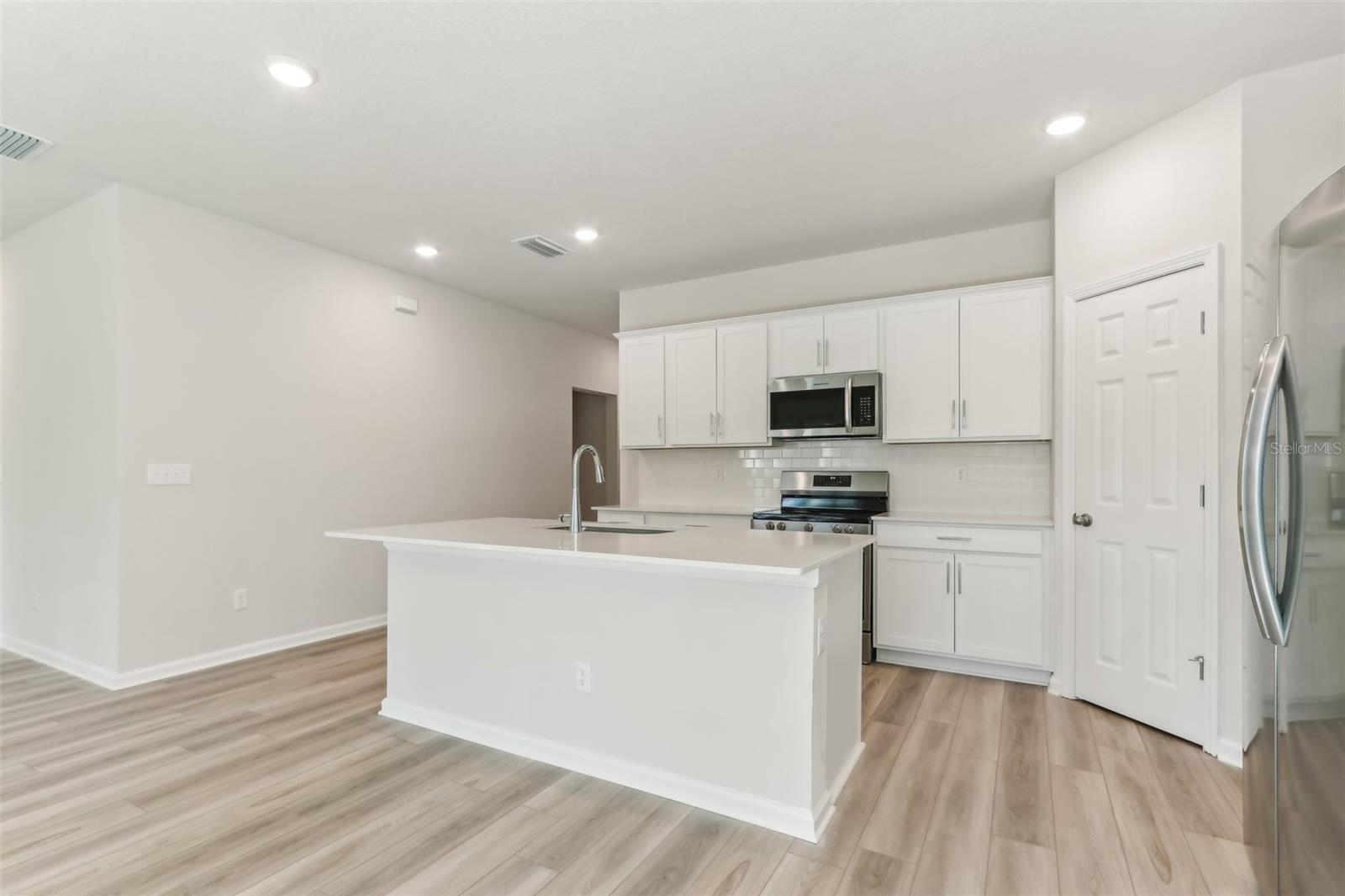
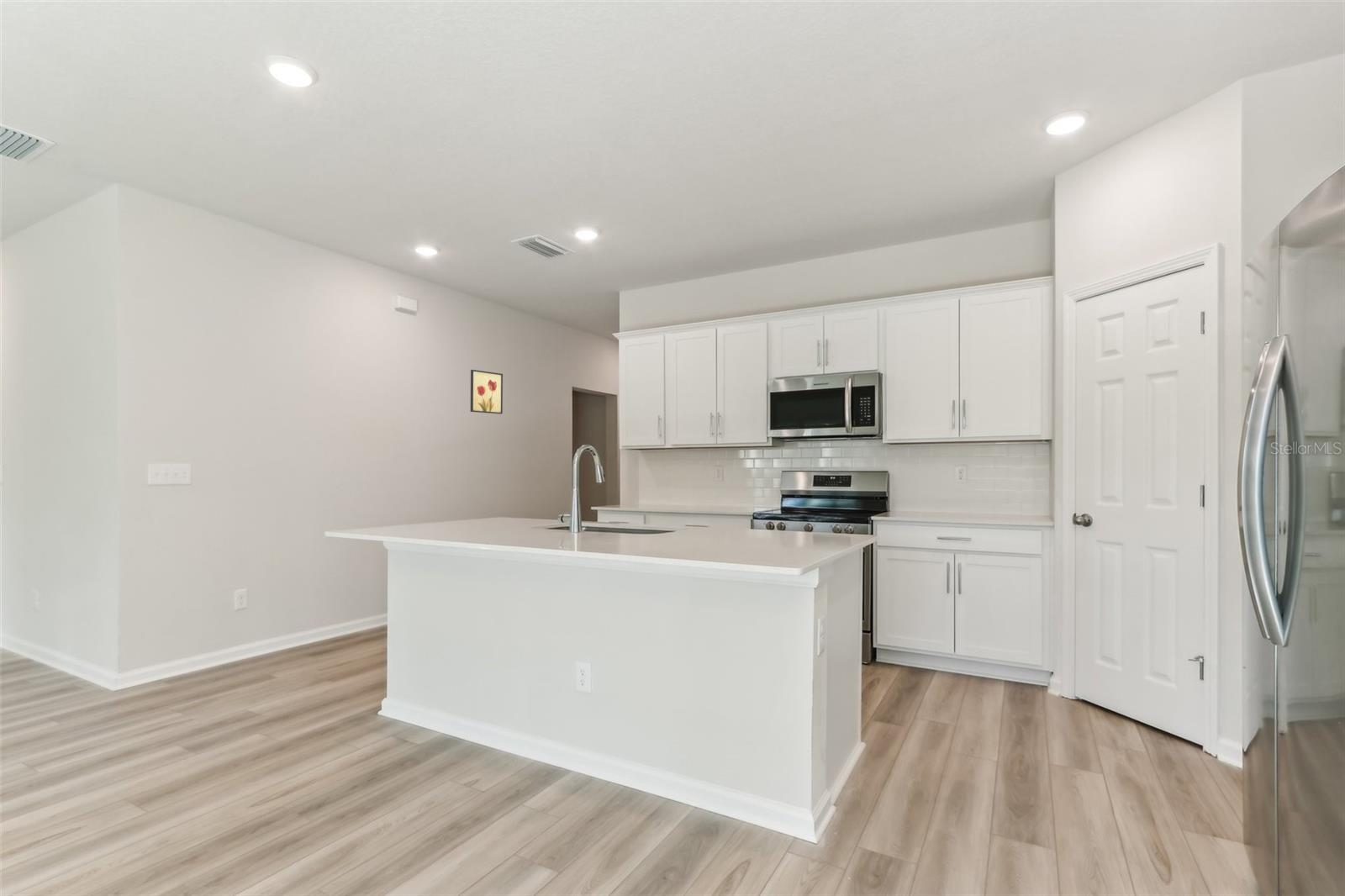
+ wall art (486, 392)
